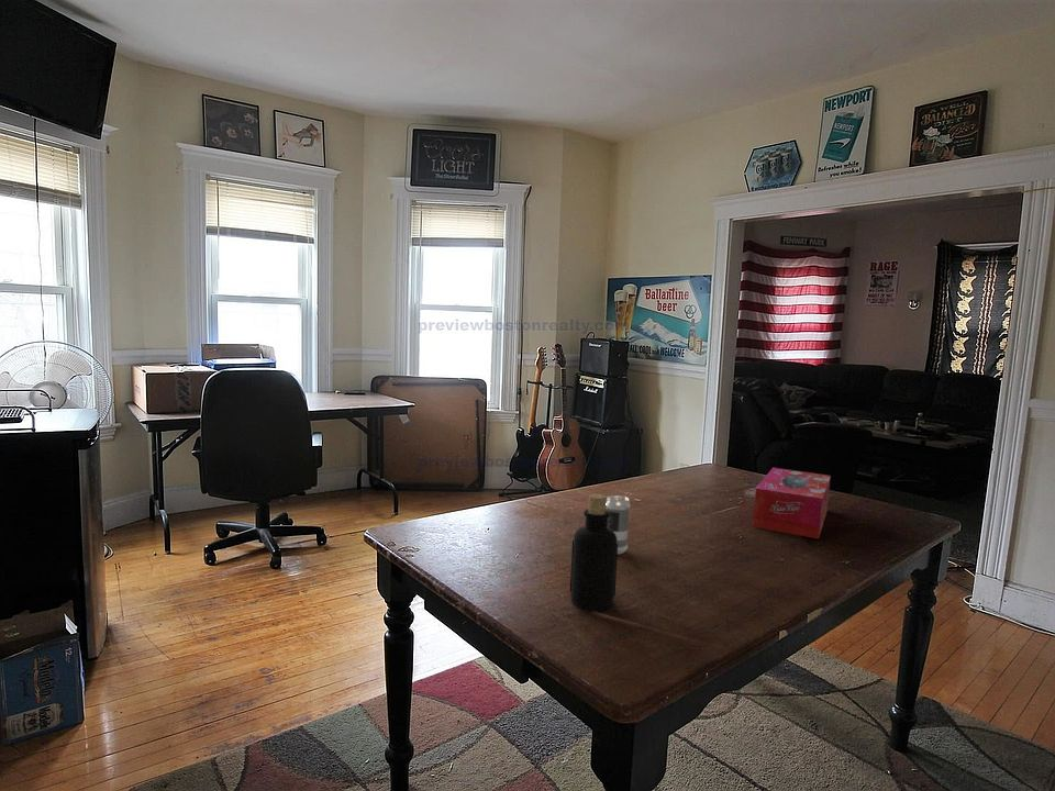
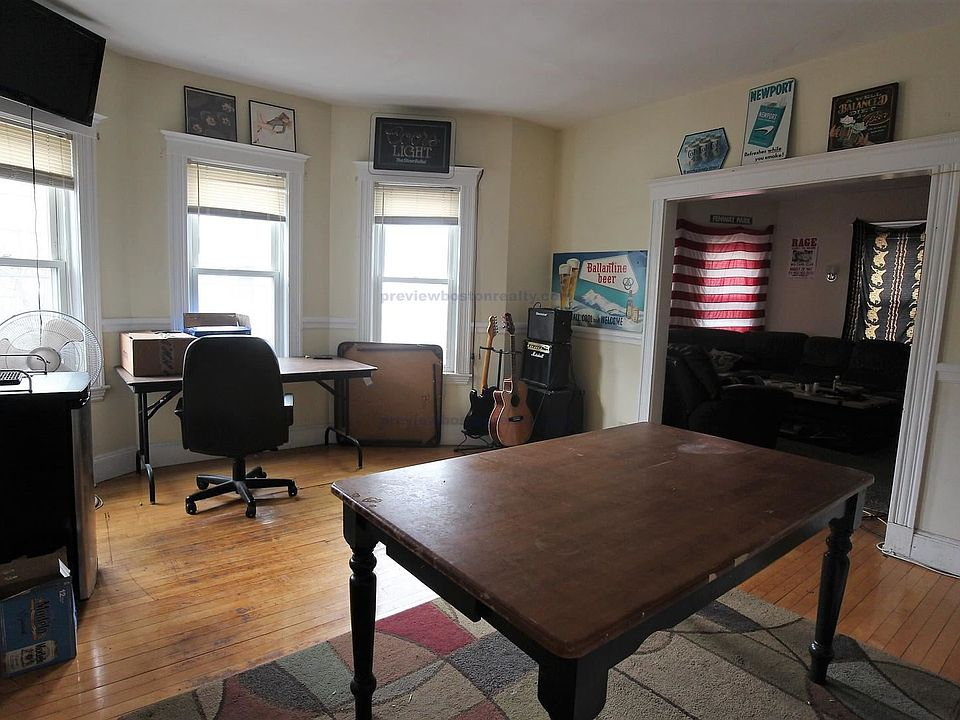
- beer can (615, 524)
- bottle (595, 550)
- tissue box (793, 500)
